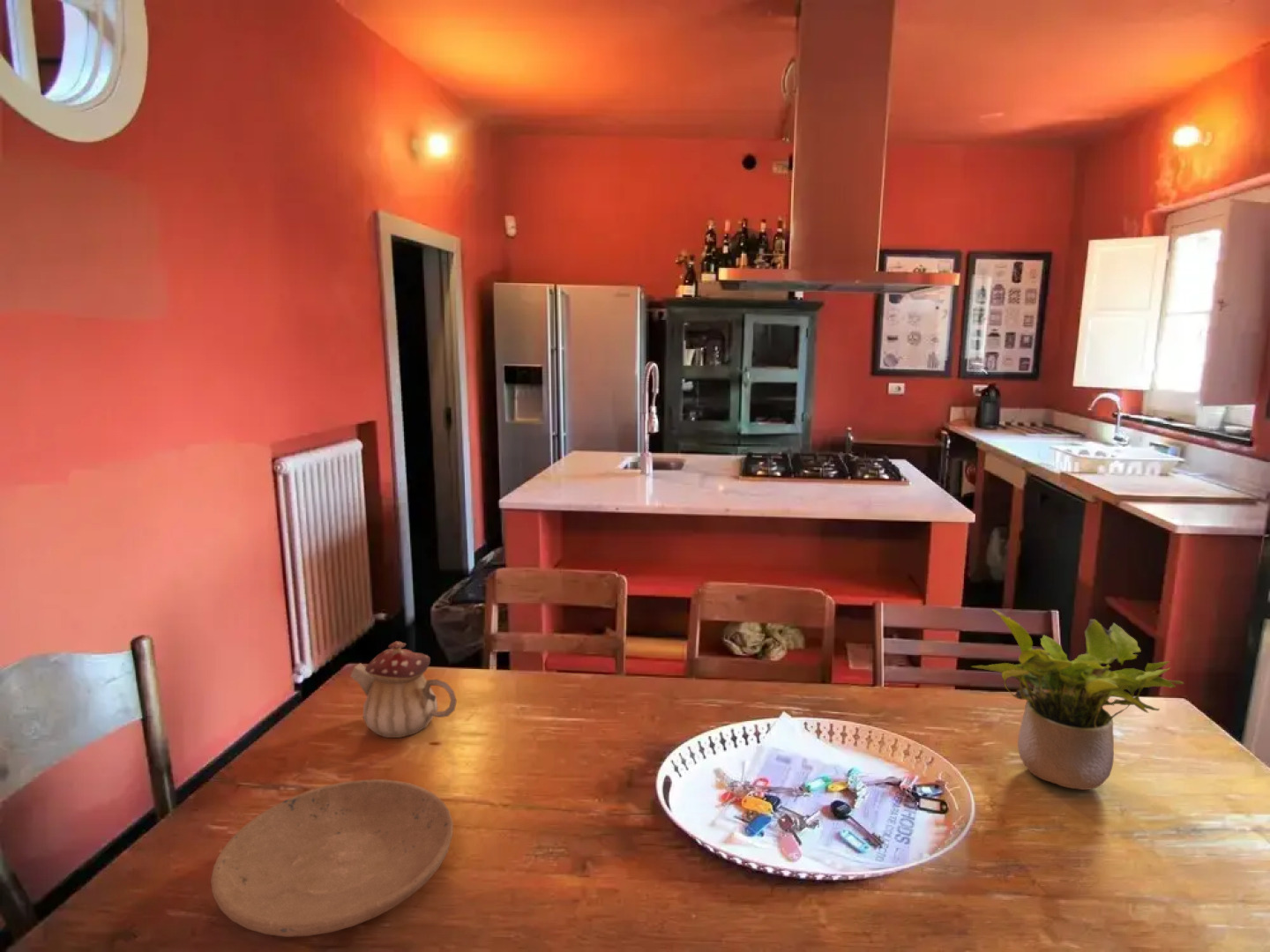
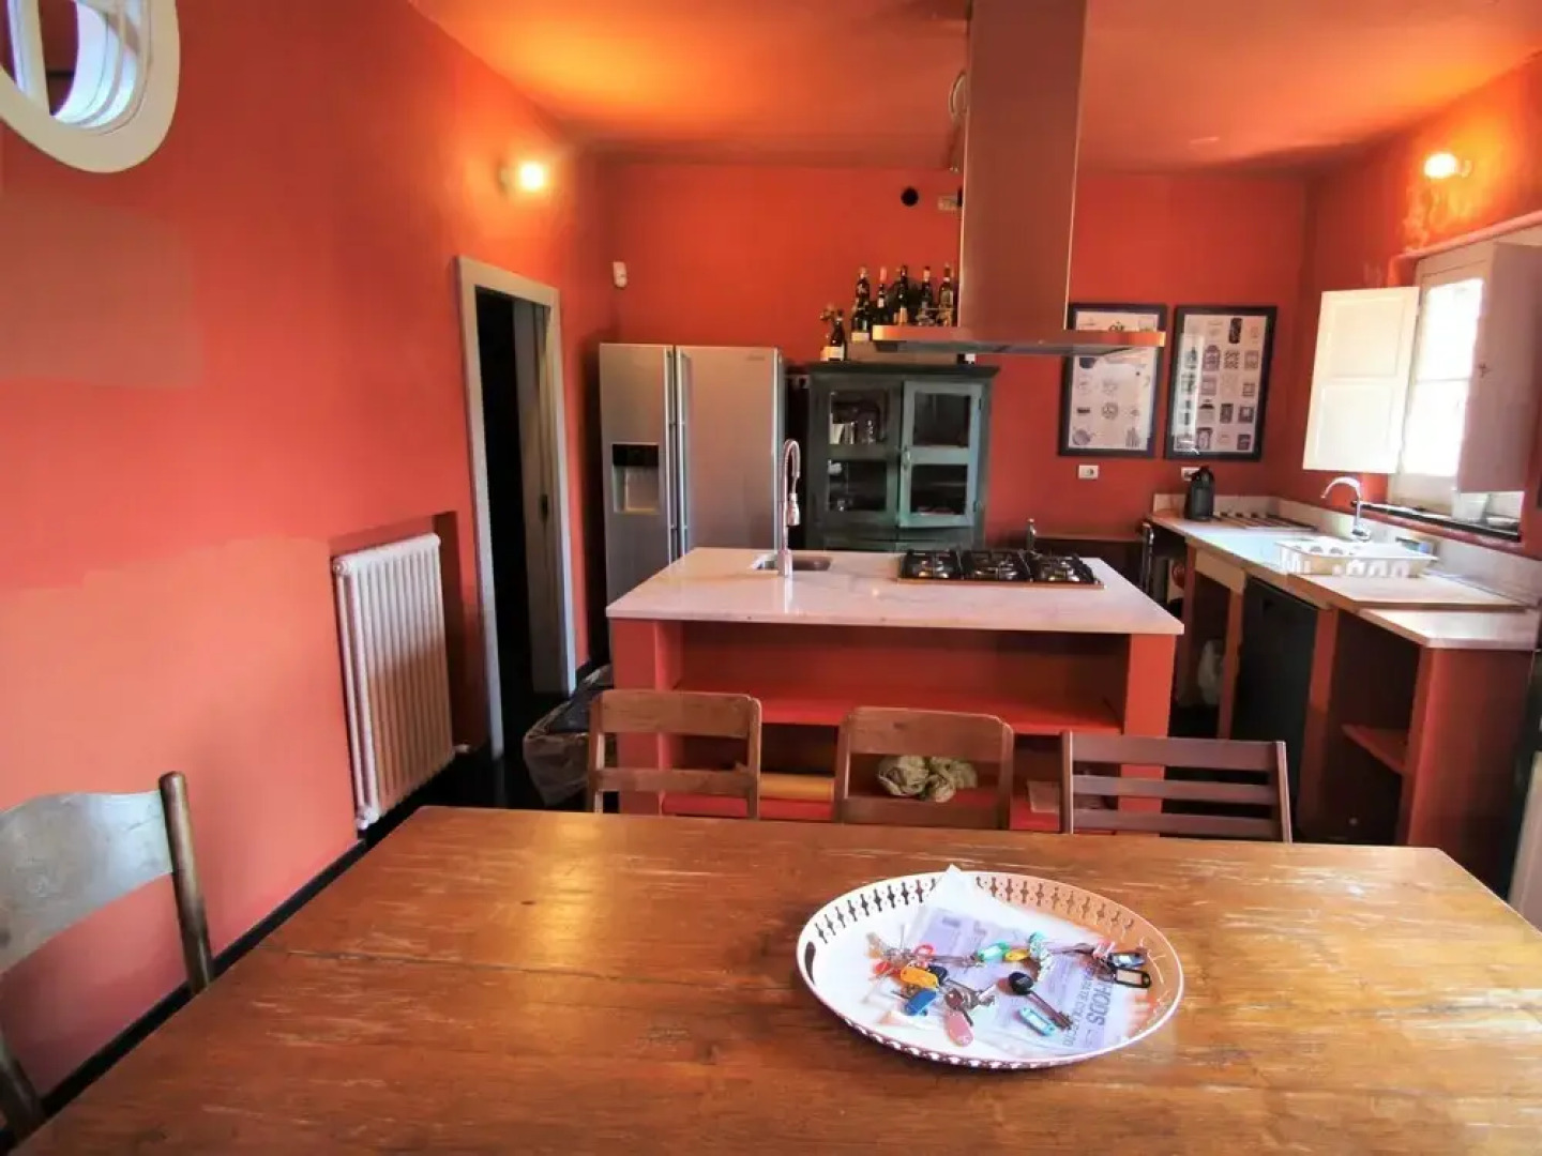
- teapot (403, 683)
- plate (340, 858)
- potted plant (1072, 698)
